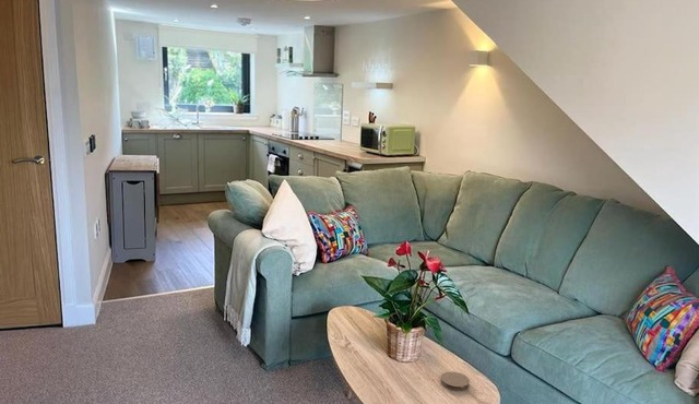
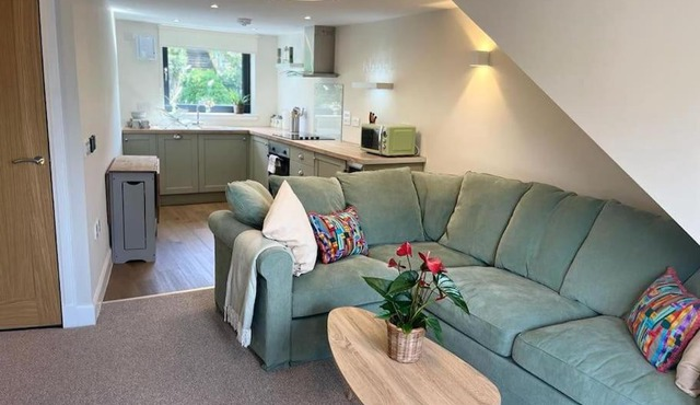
- coaster (454, 380)
